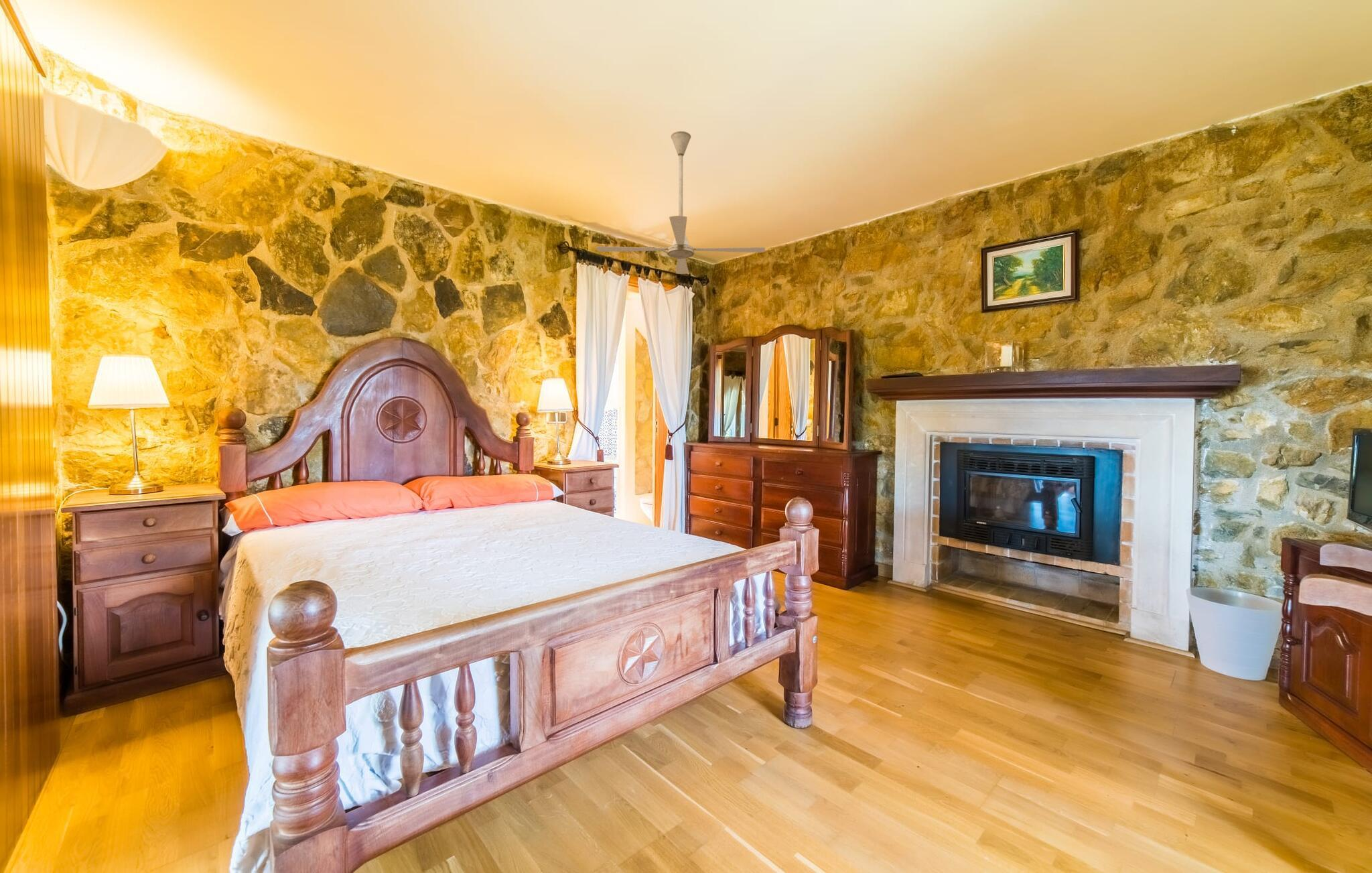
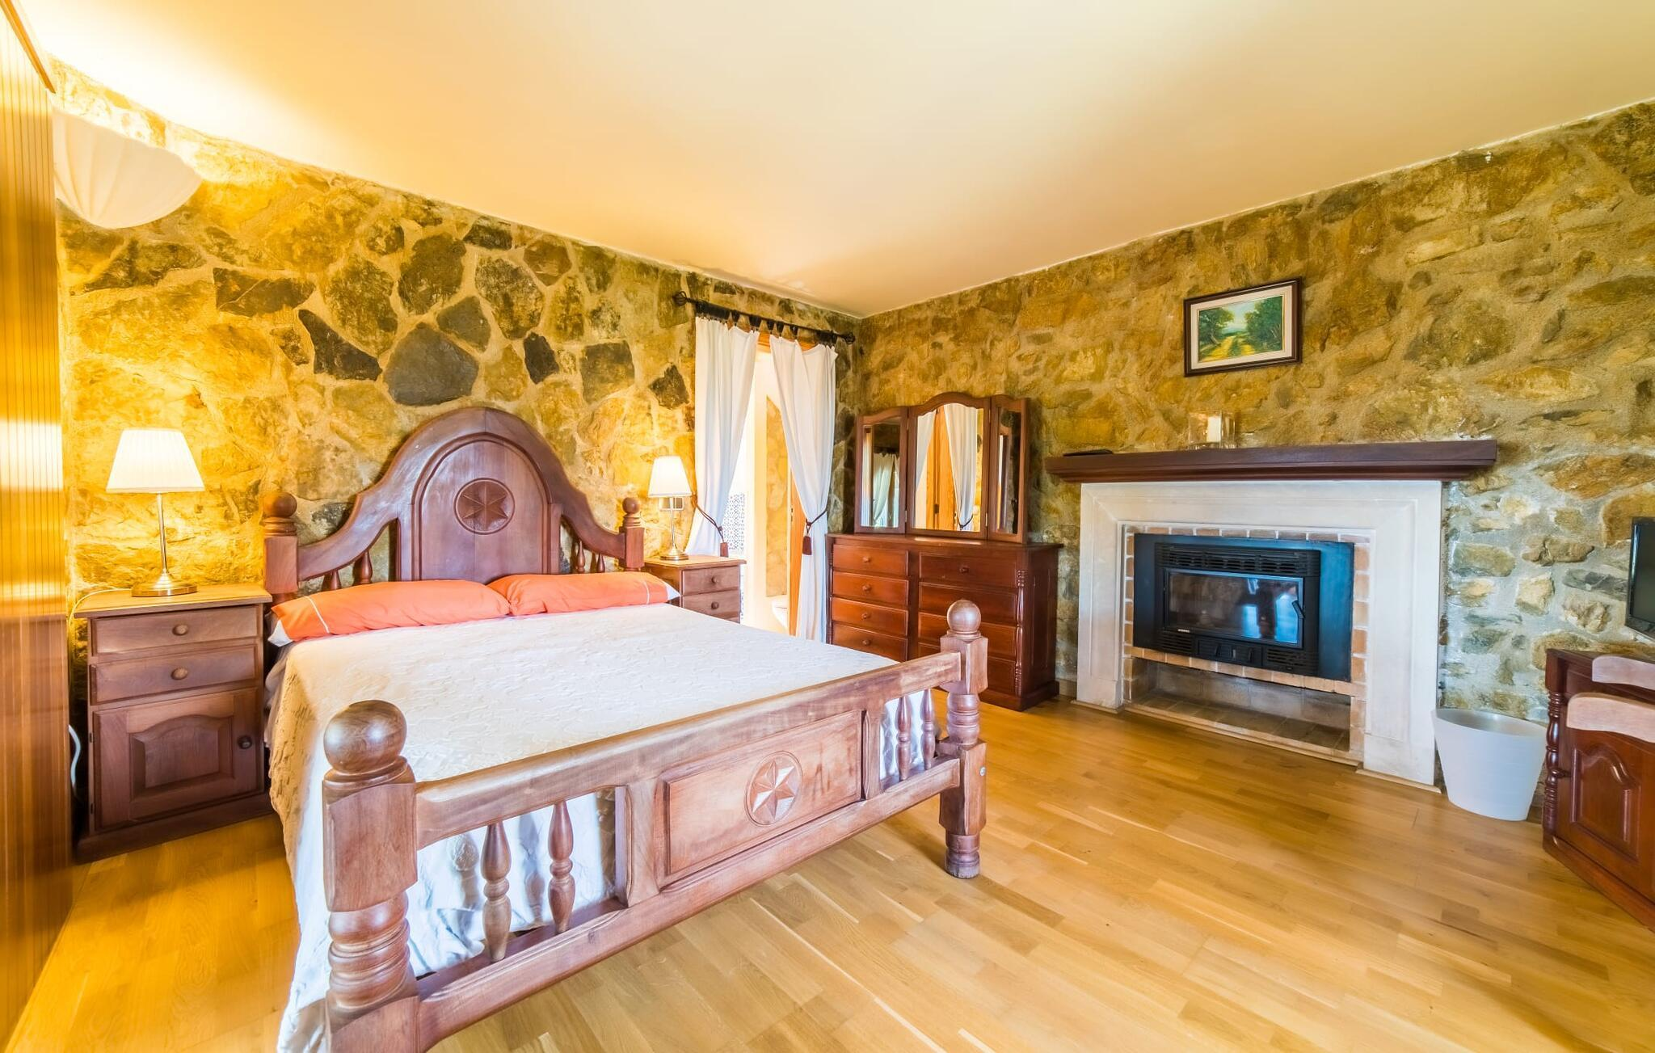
- ceiling fan (681, 196)
